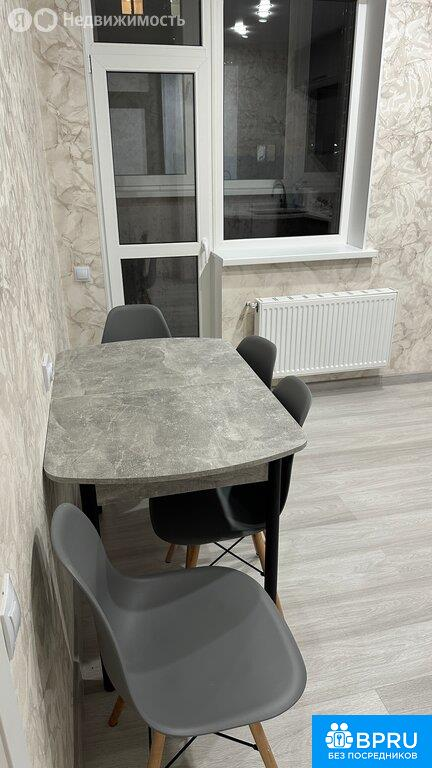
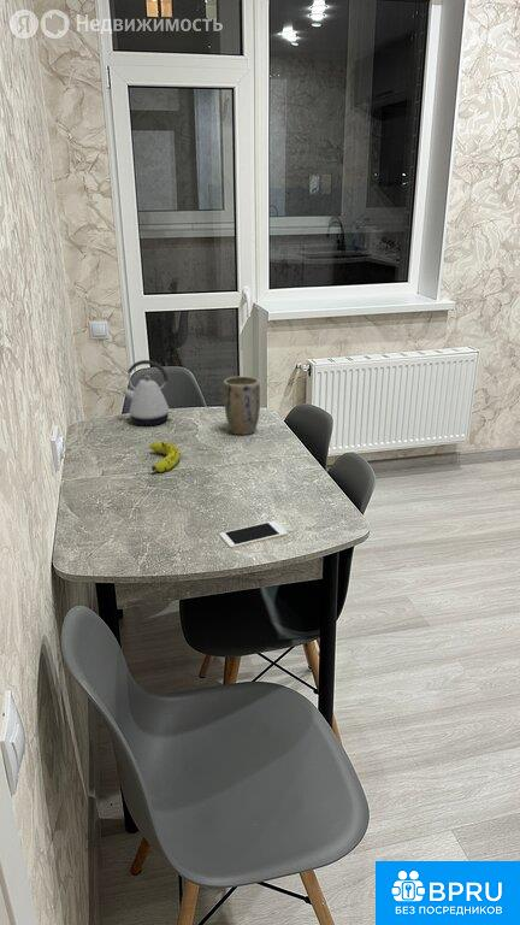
+ plant pot (242, 406)
+ kettle (146, 390)
+ cell phone (253, 534)
+ fruit (159, 452)
